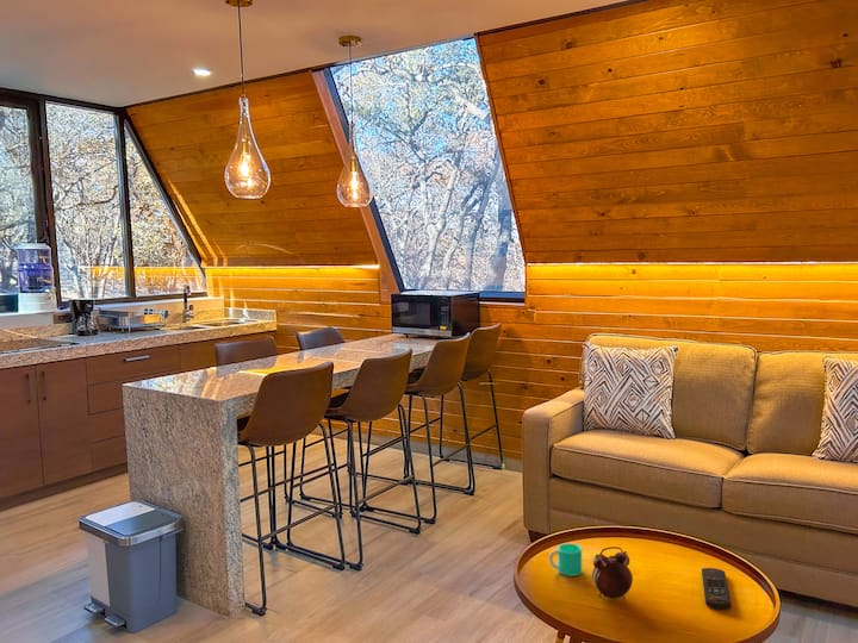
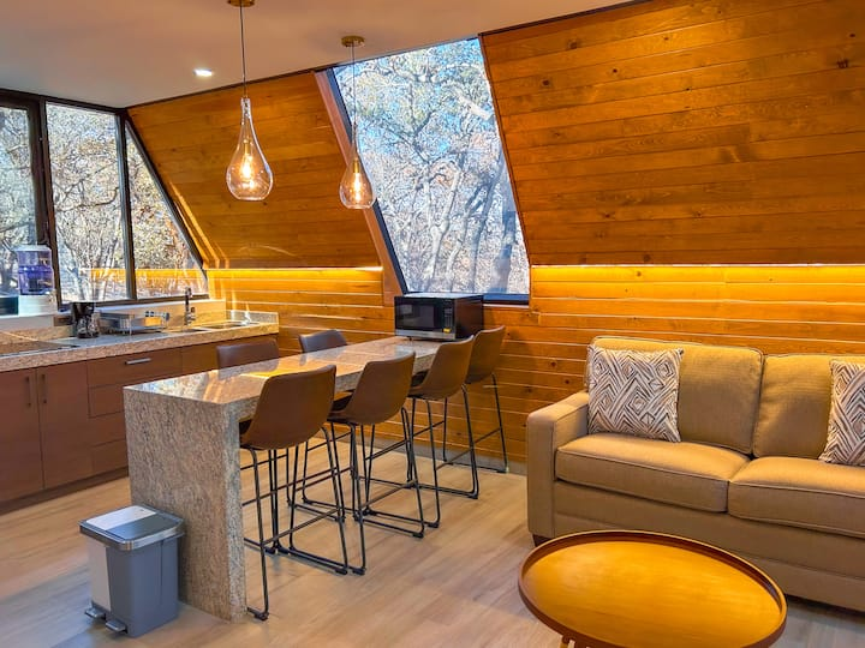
- cup (565, 558)
- remote control (715, 587)
- alarm clock (611, 572)
